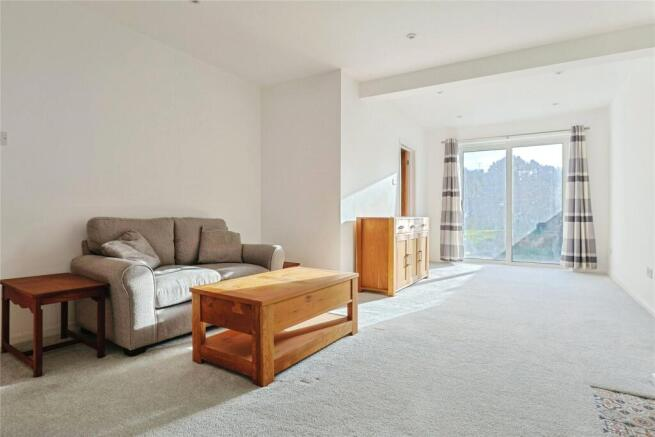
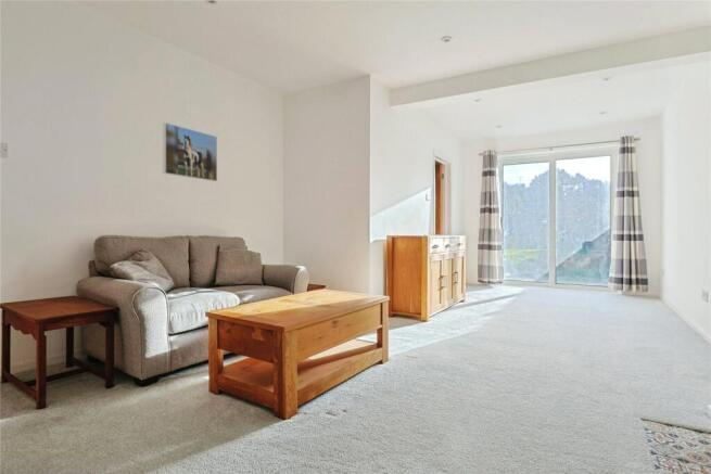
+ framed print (191, 153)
